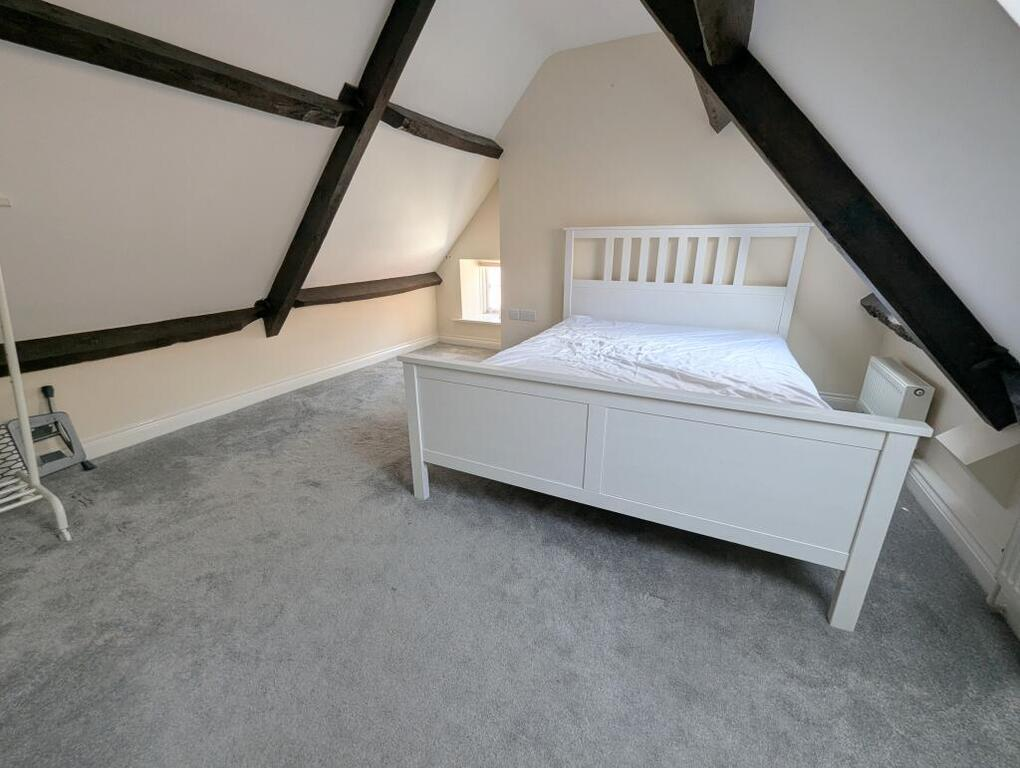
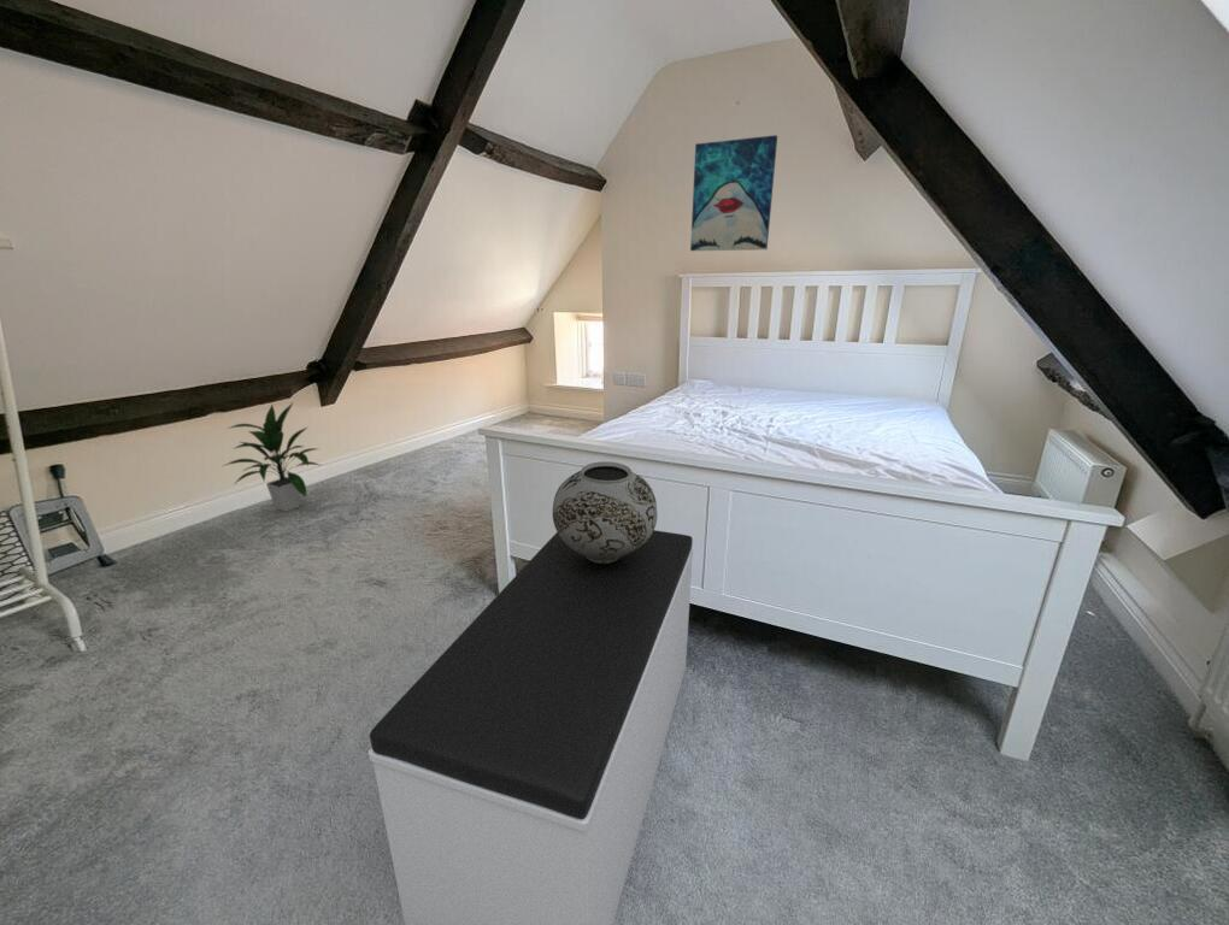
+ indoor plant (277, 459)
+ wall art (731, 196)
+ vase (605, 513)
+ bench (576, 690)
